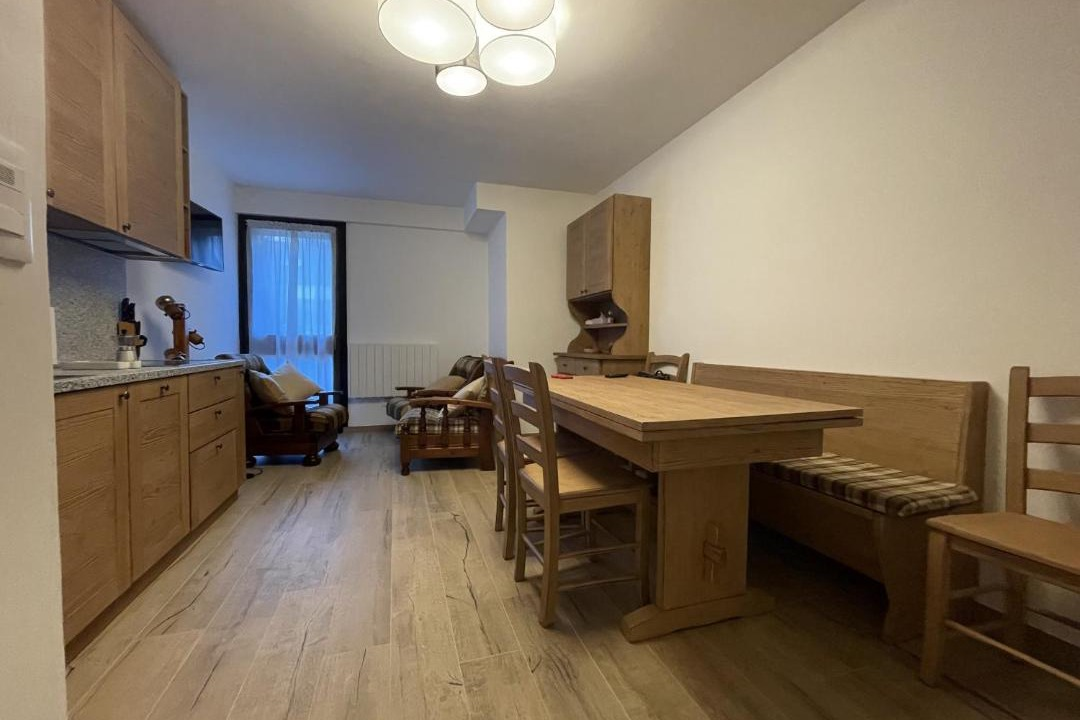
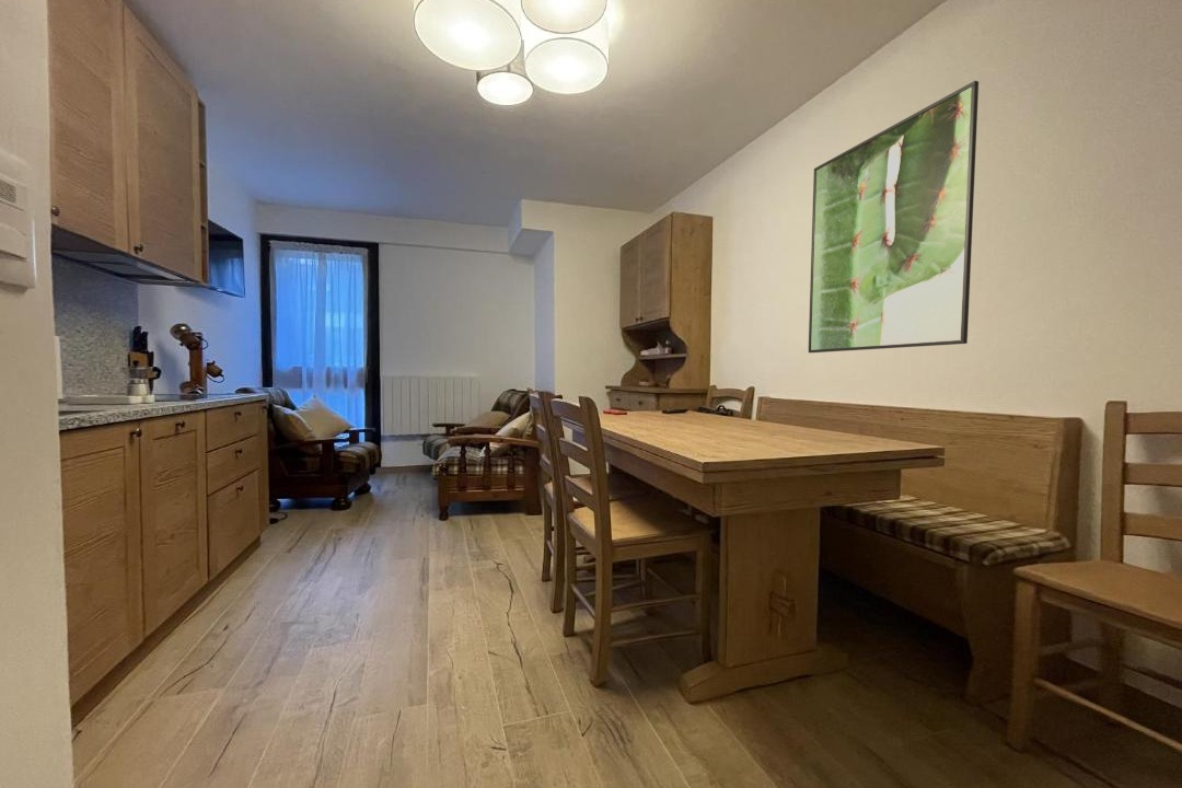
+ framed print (878, 241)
